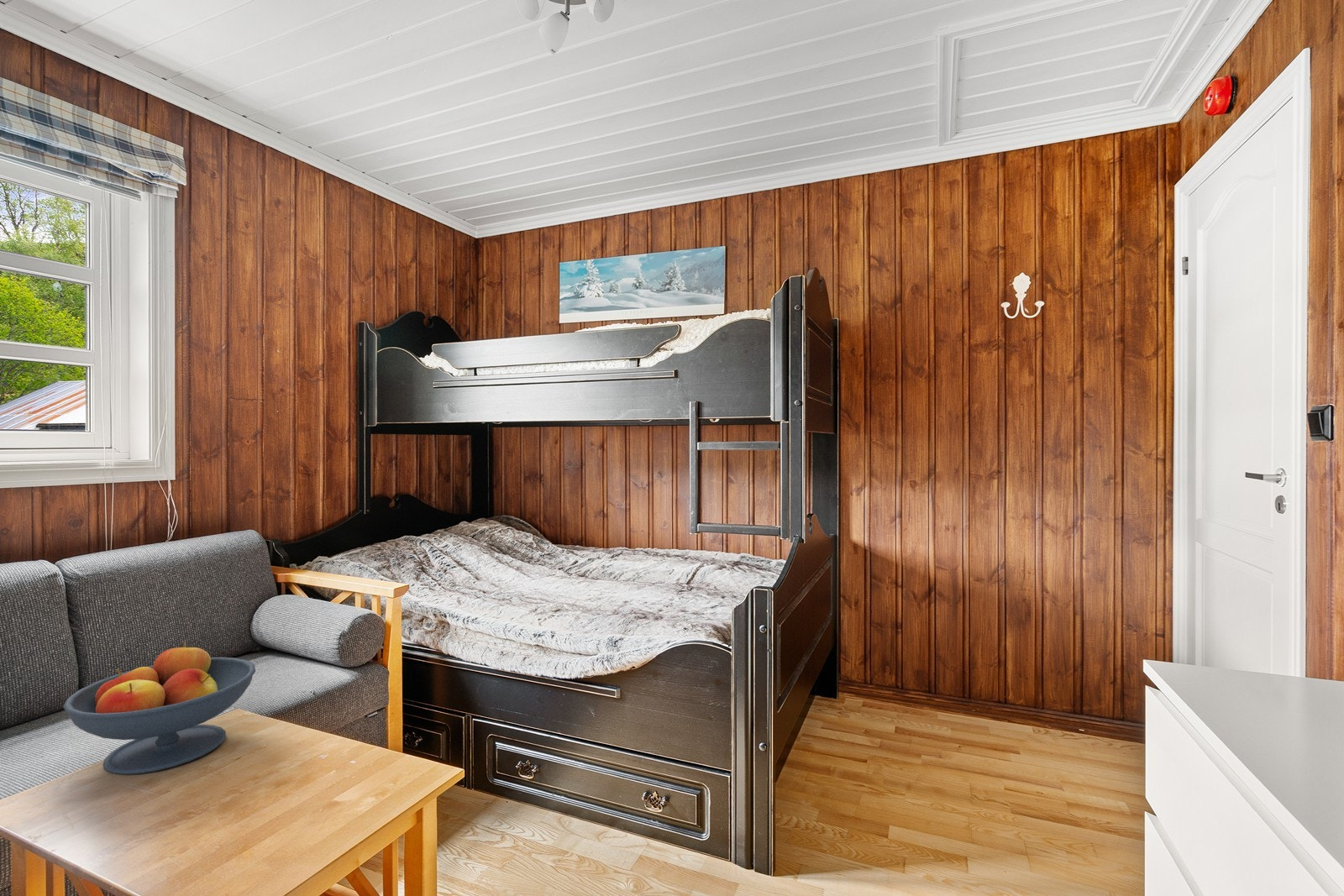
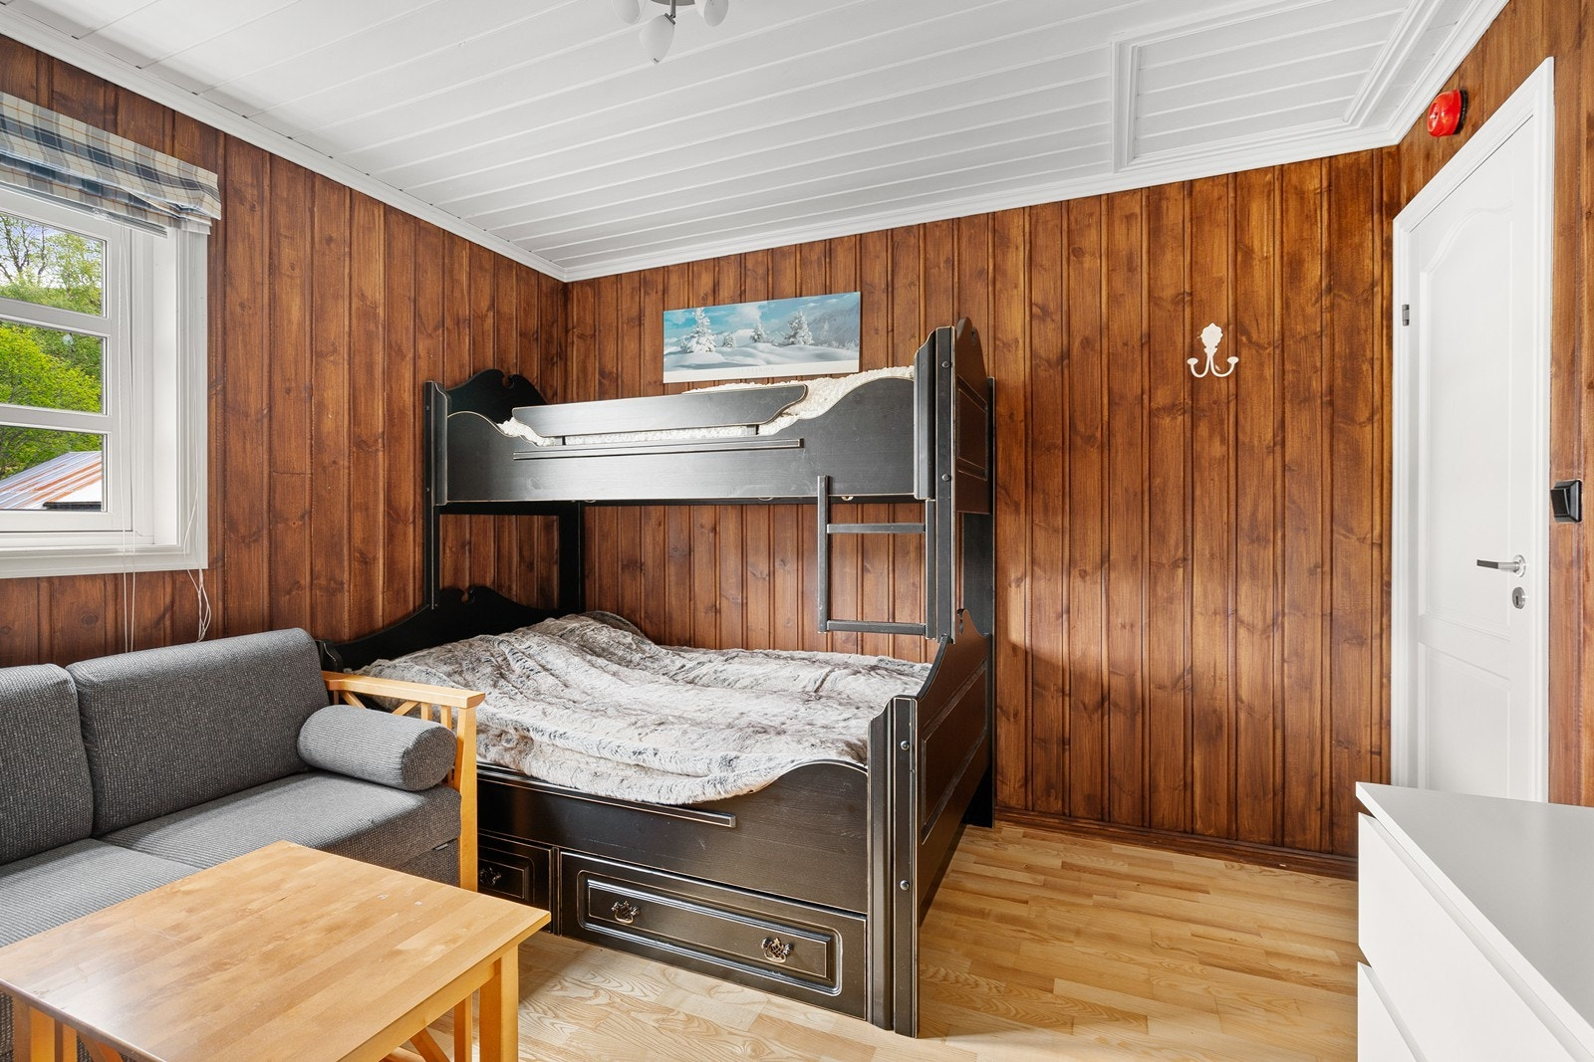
- fruit bowl (166, 704)
